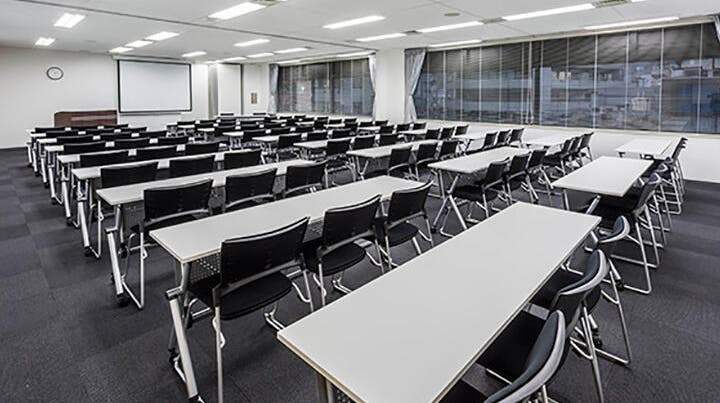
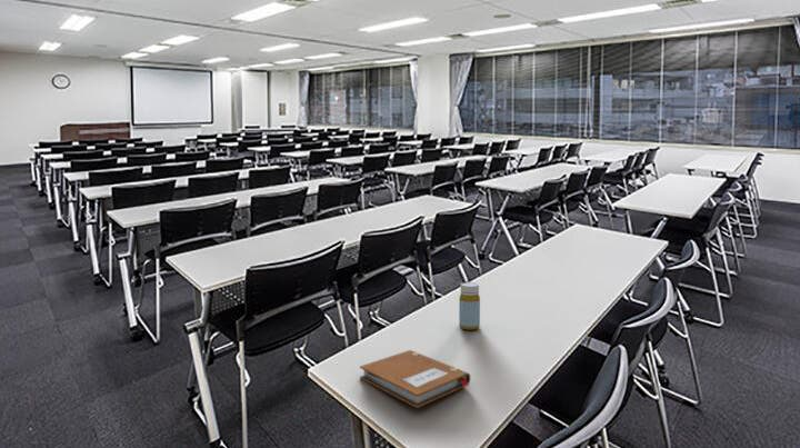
+ notebook (416, 376)
+ bottle (469, 306)
